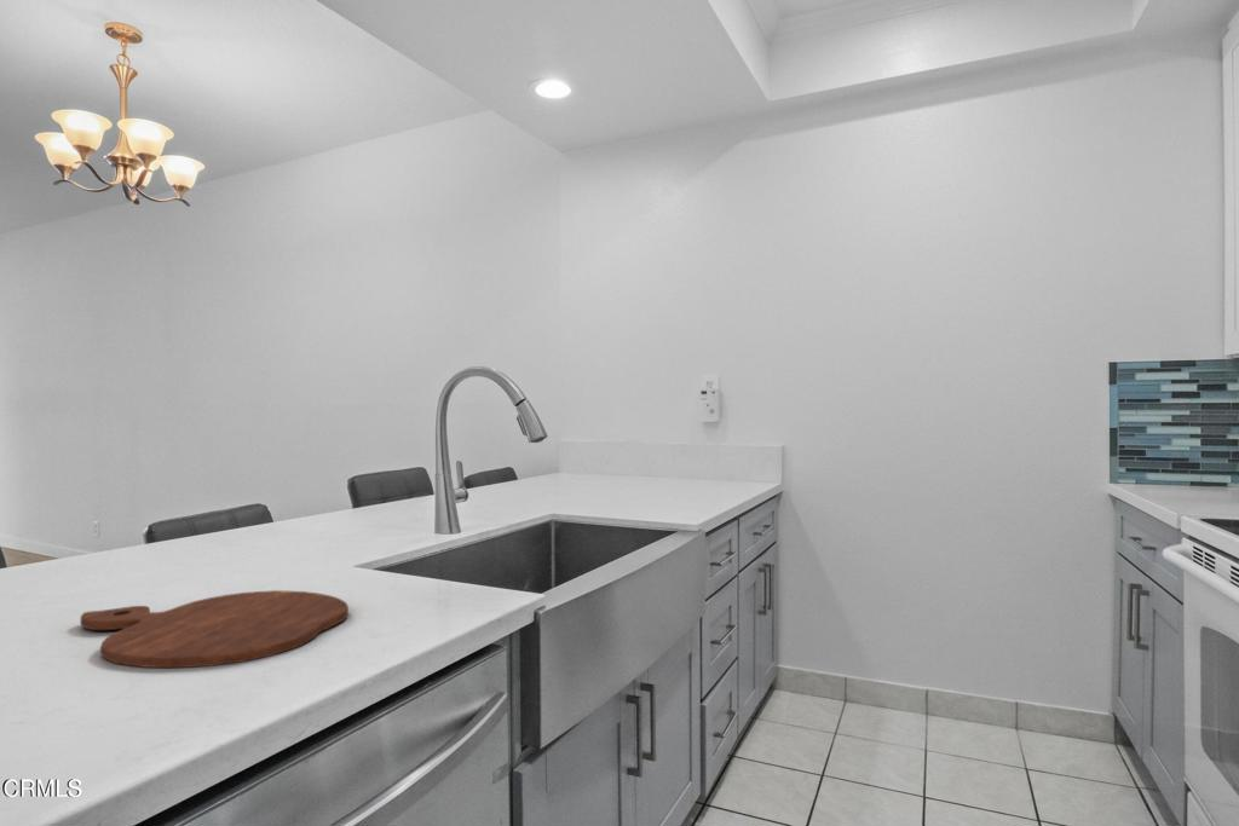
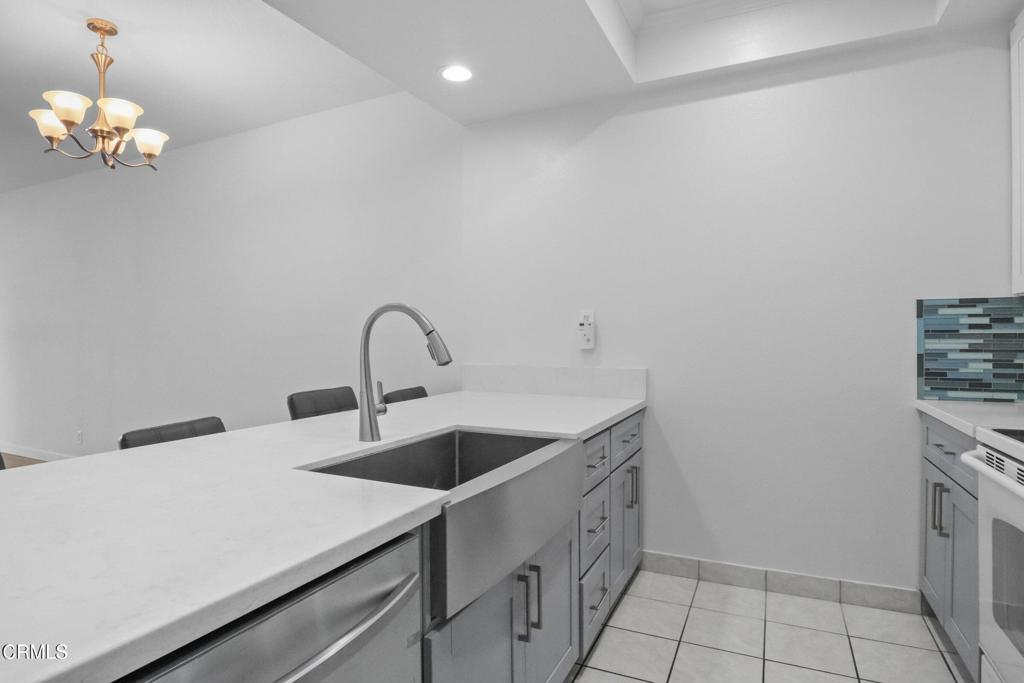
- cutting board (201, 622)
